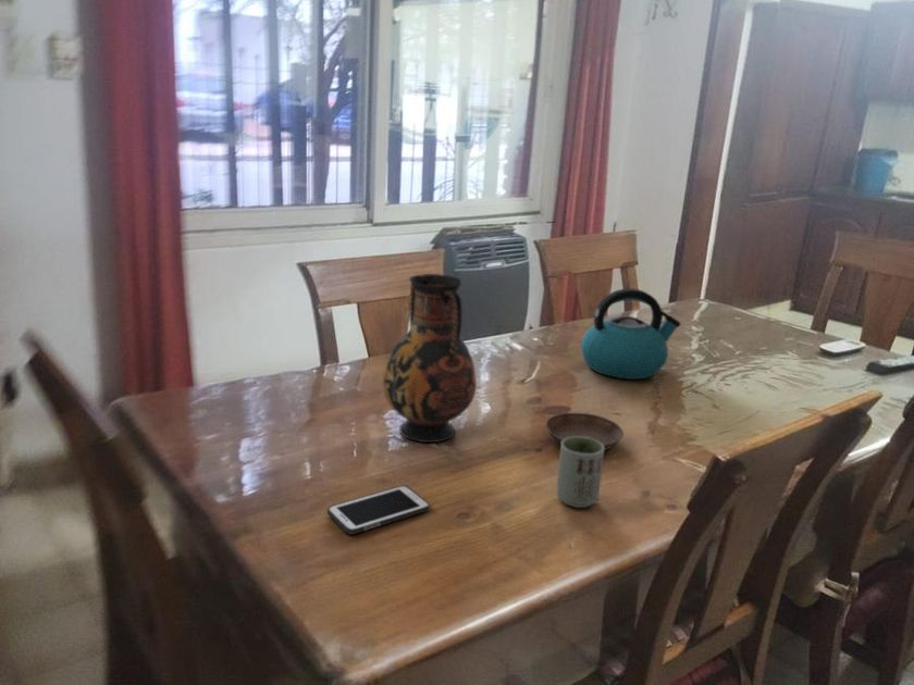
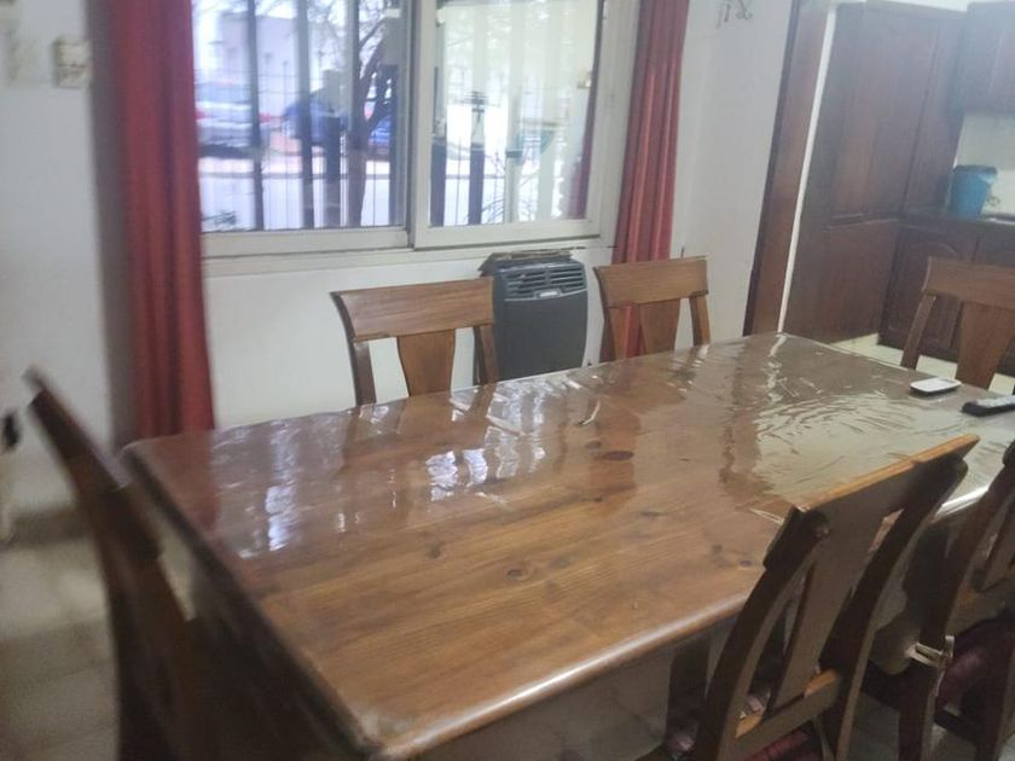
- kettle (632, 328)
- vase (431, 357)
- saucer (583, 434)
- cup (579, 472)
- cell phone (379, 509)
